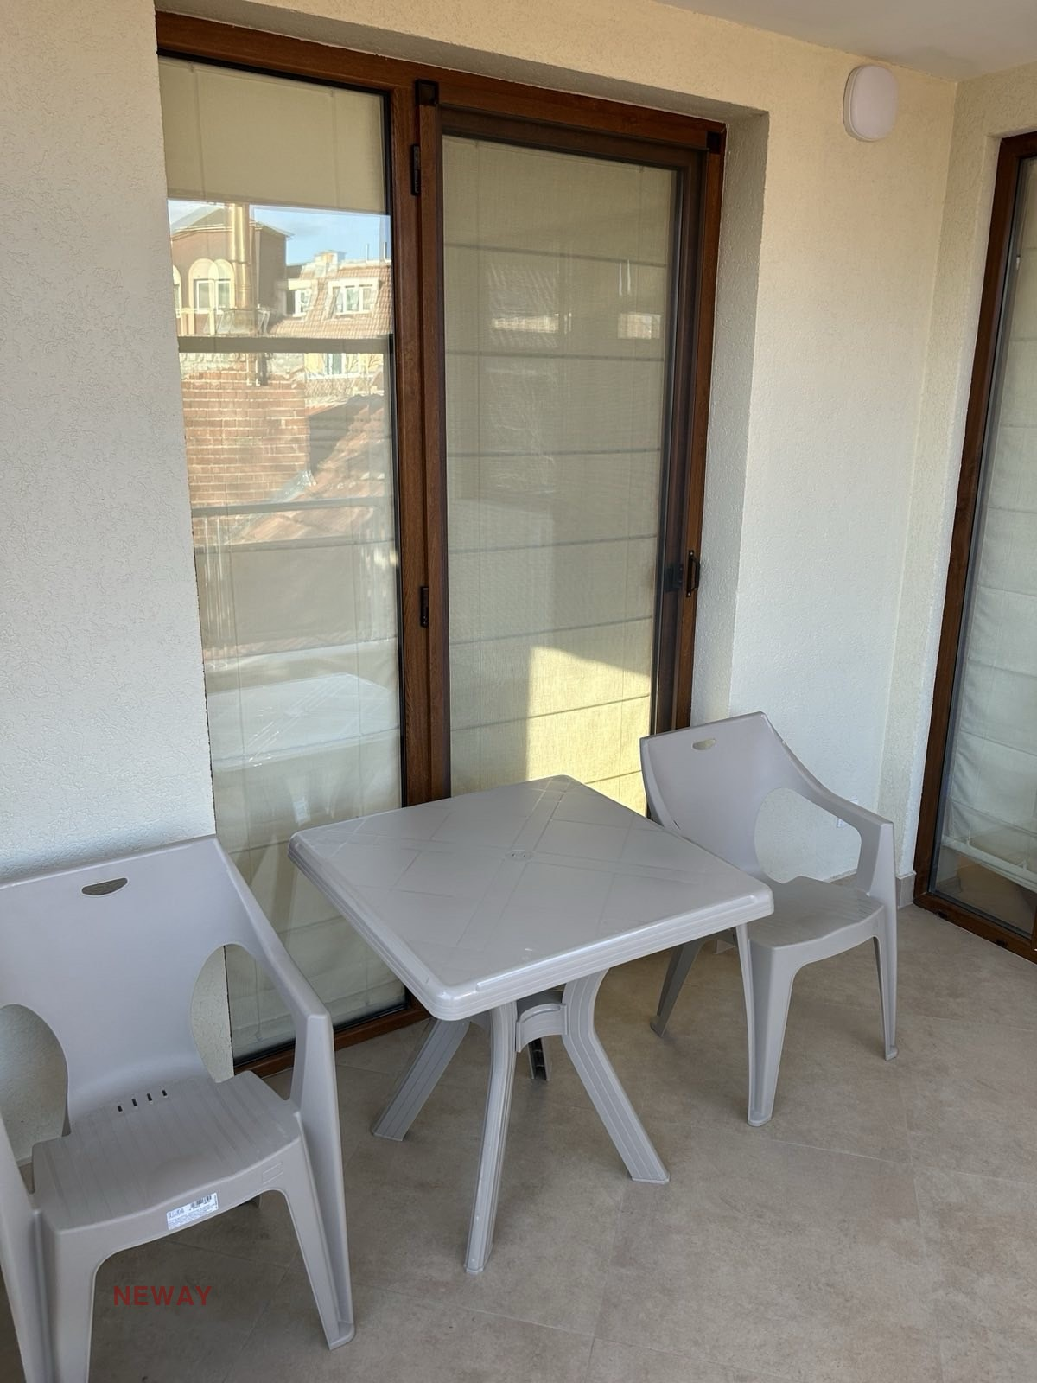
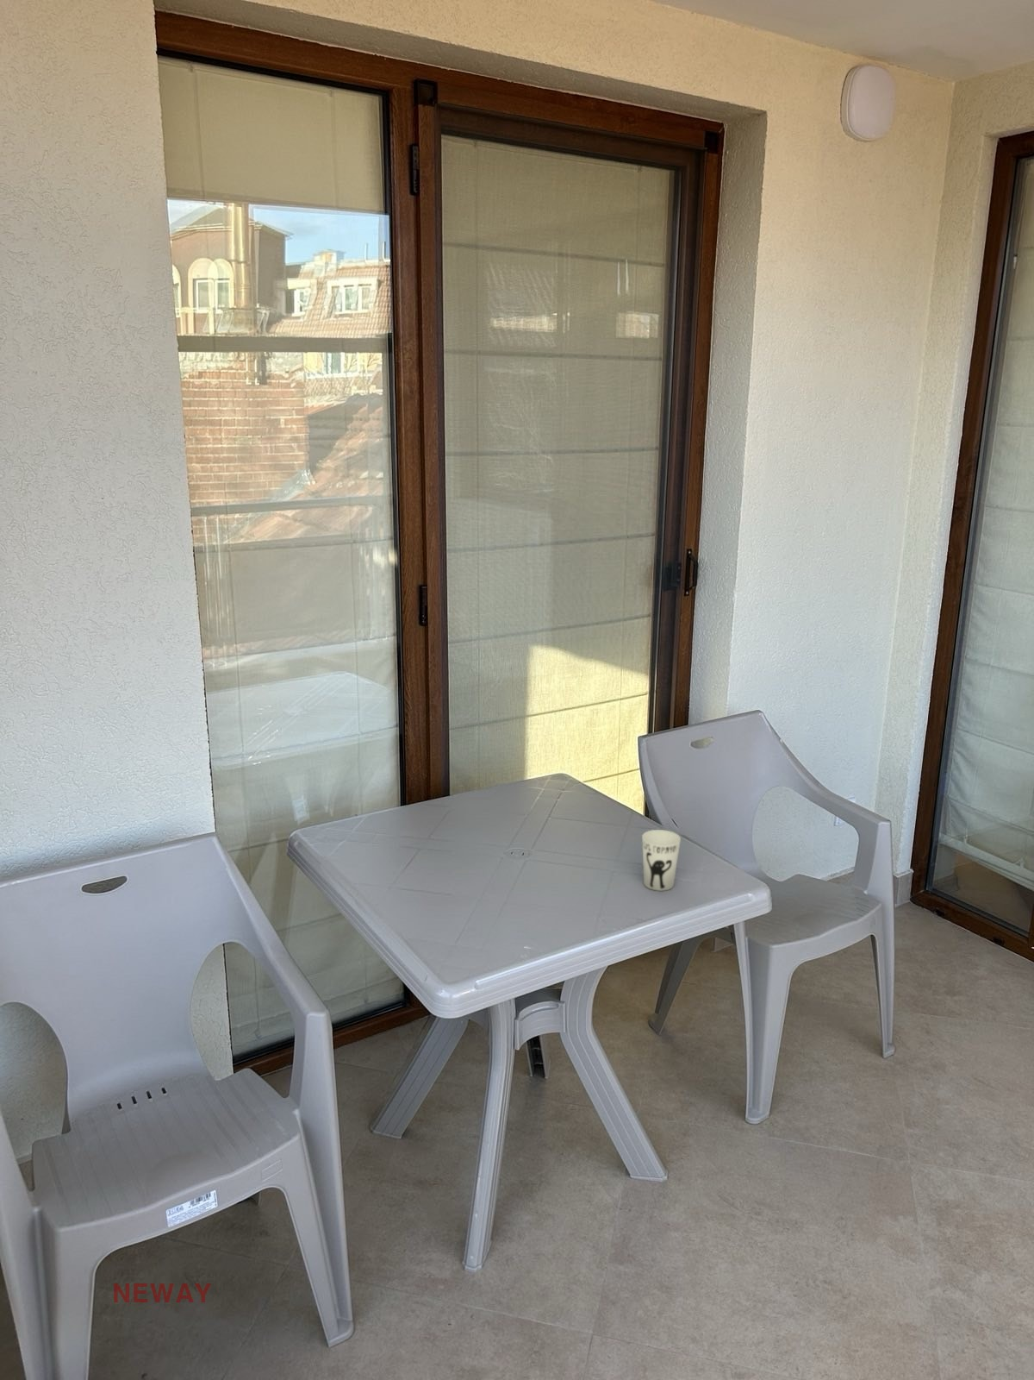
+ cup (659, 861)
